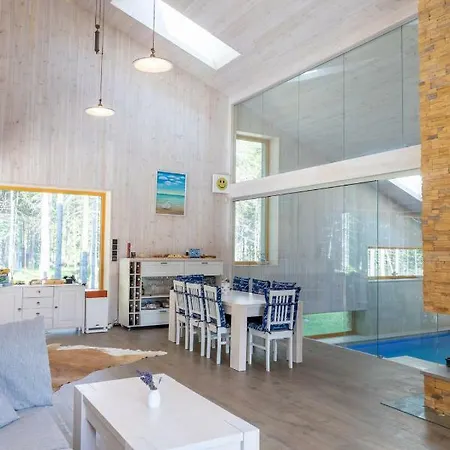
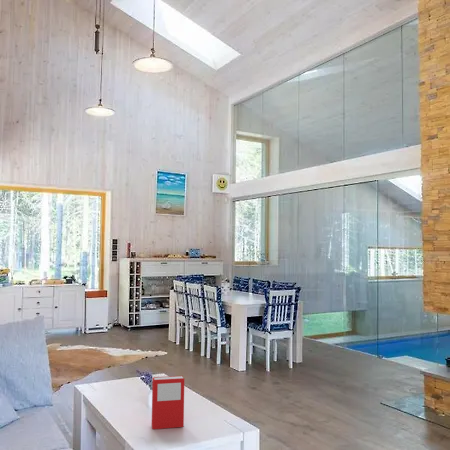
+ book (167, 401)
